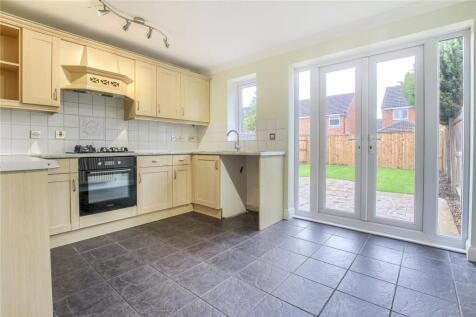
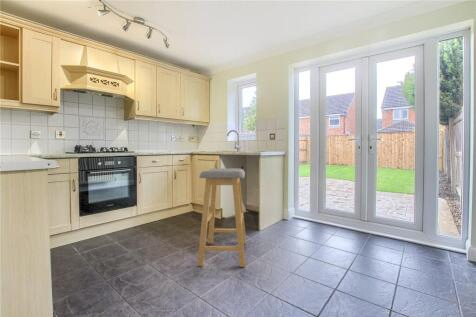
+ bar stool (214, 211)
